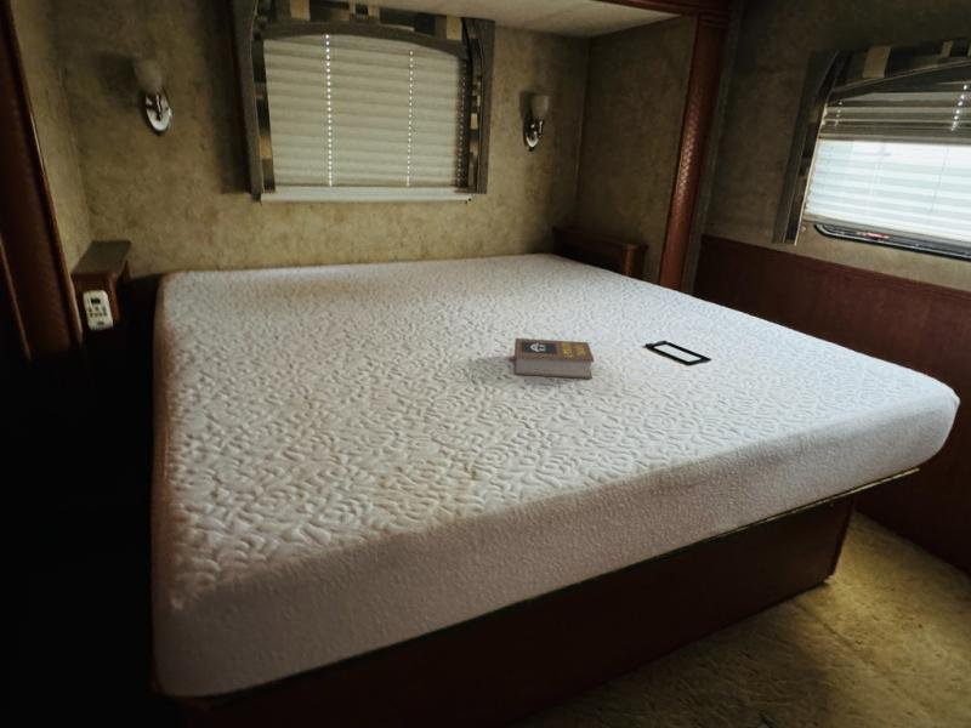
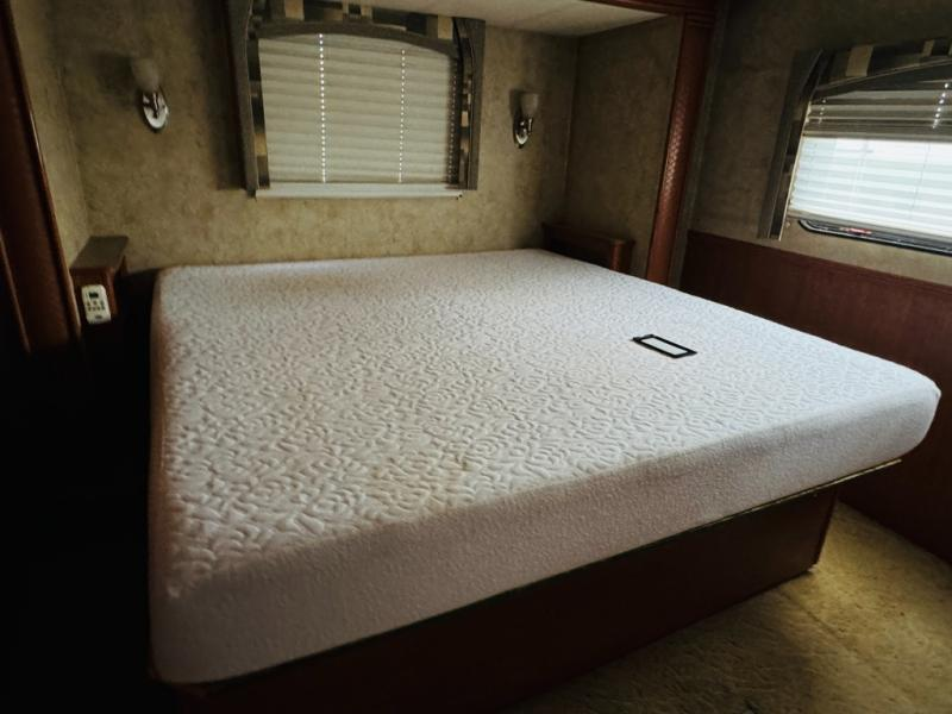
- book (547, 357)
